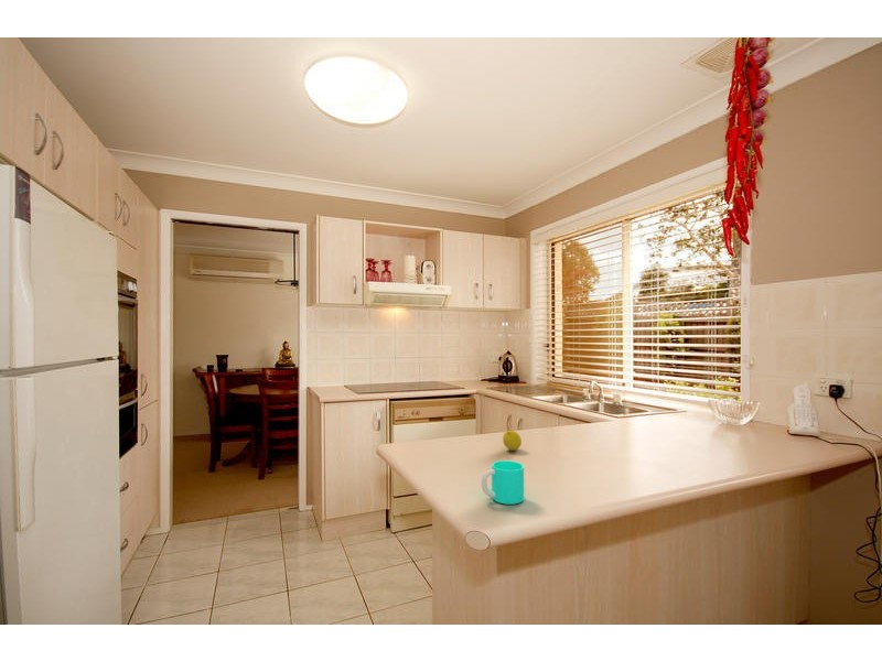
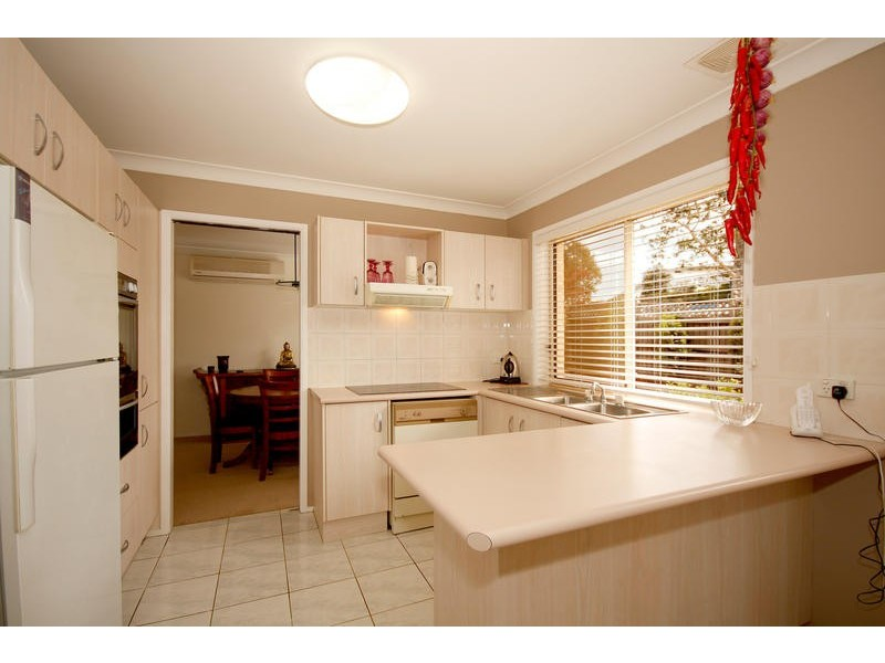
- cup (502, 481)
- fruit (512, 440)
